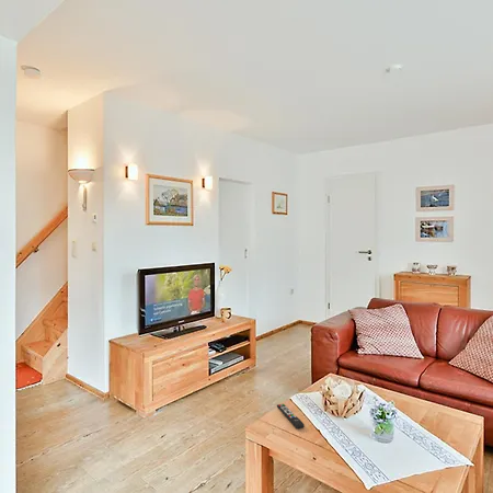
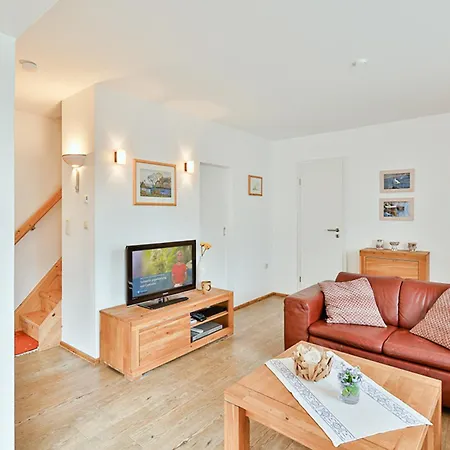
- remote control (289, 415)
